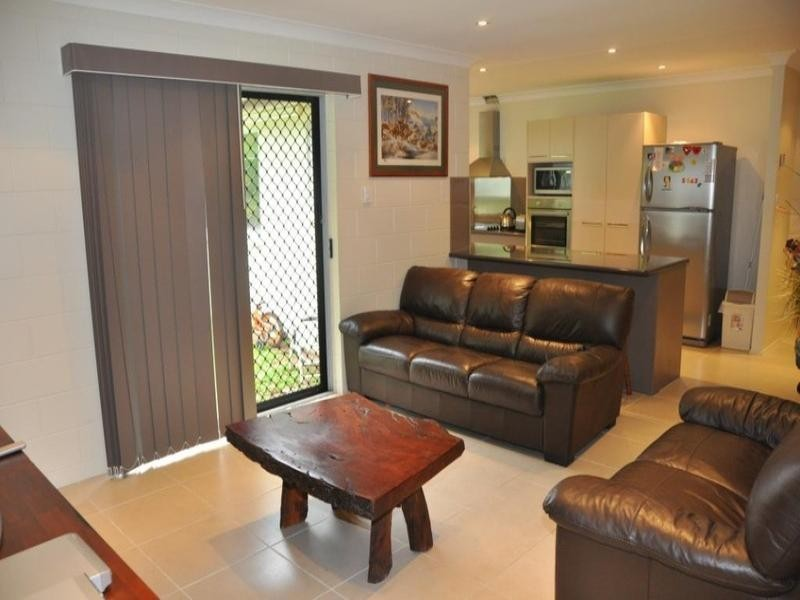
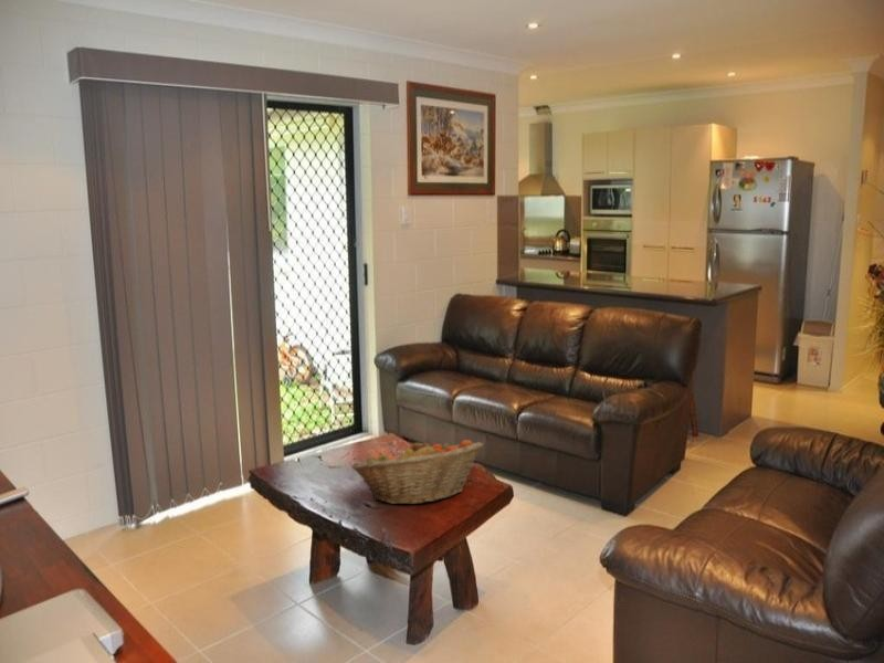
+ fruit basket (419, 465)
